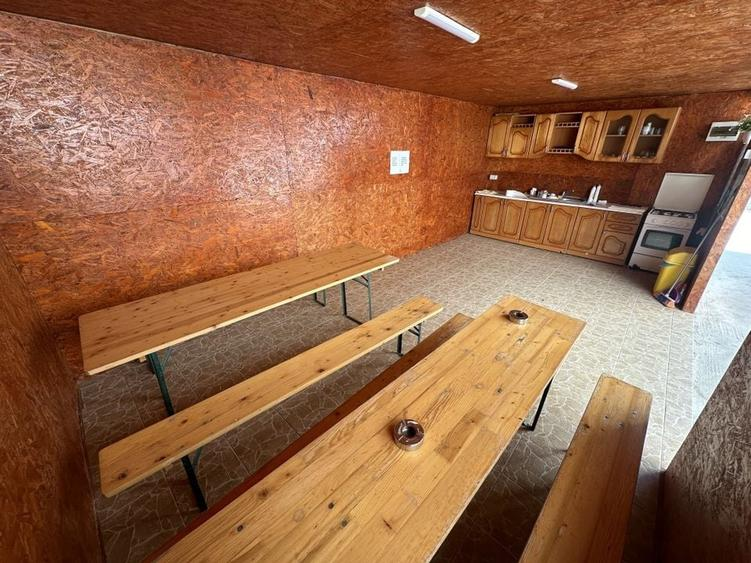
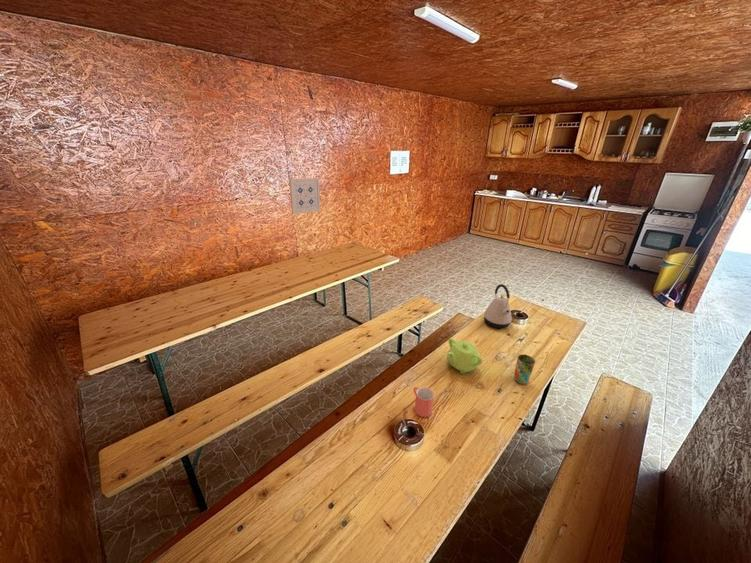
+ wall art (305, 195)
+ teapot (460, 356)
+ cup (421, 399)
+ cup (523, 370)
+ kettle (500, 305)
